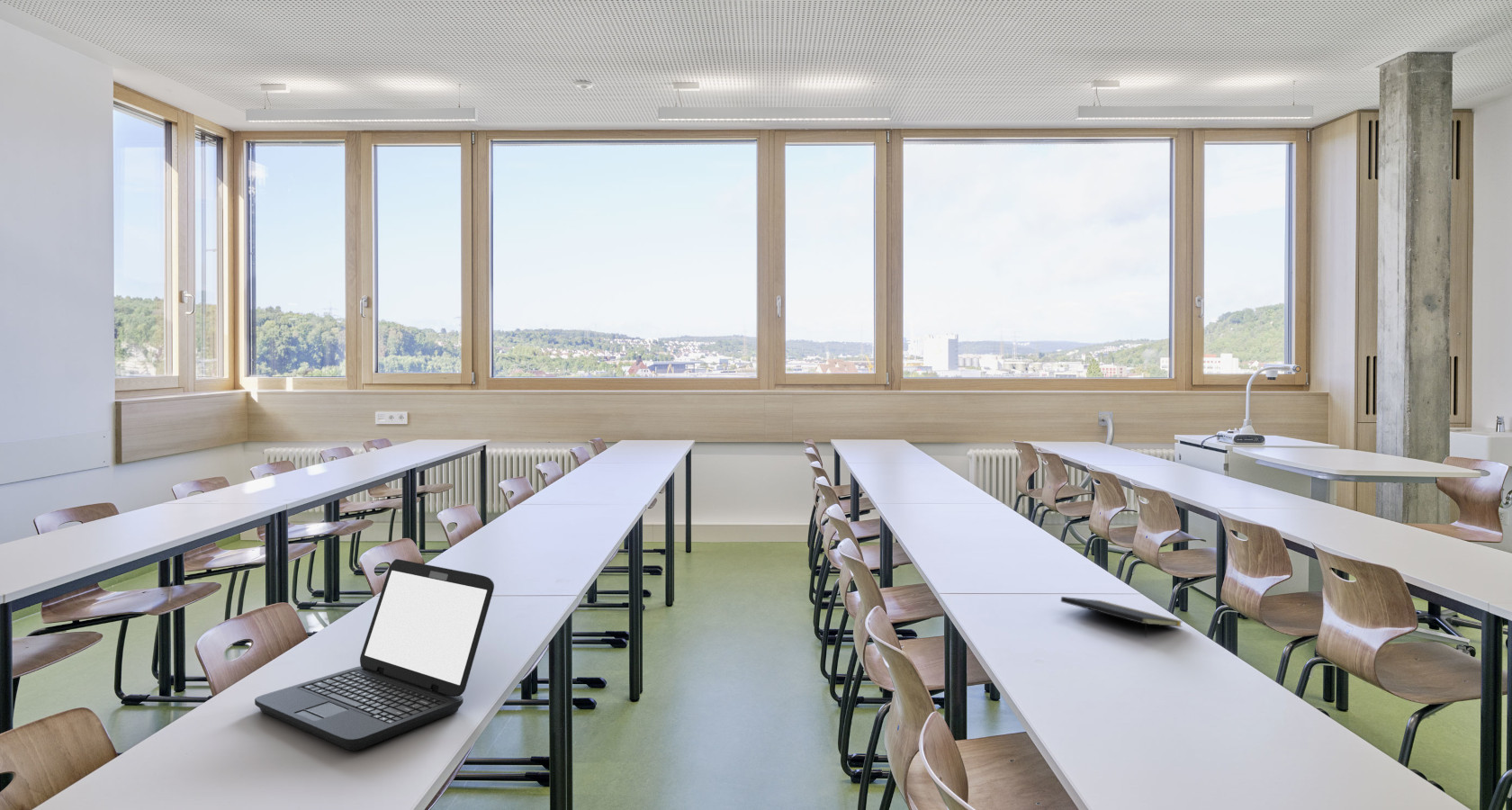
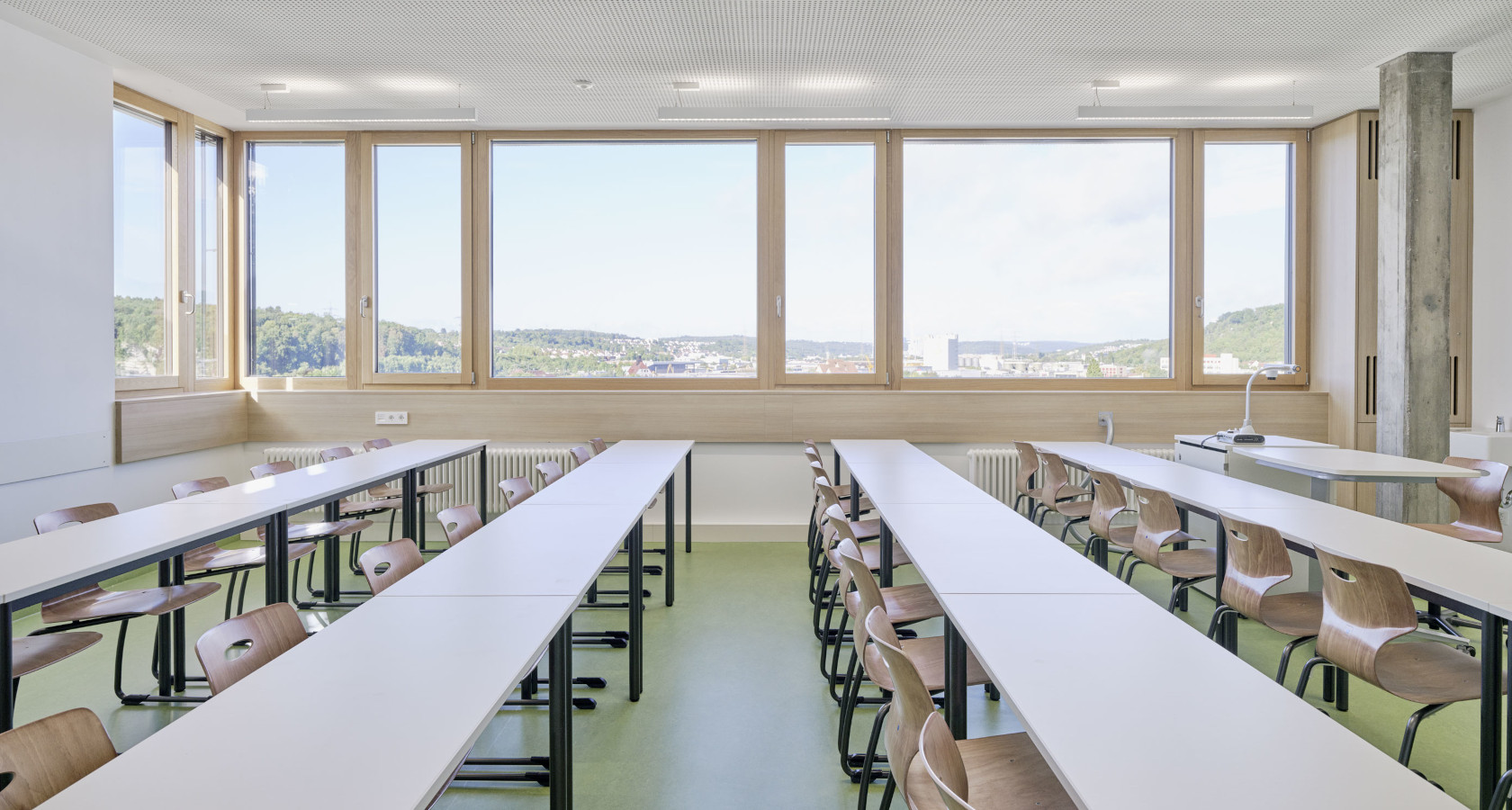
- notepad (1120, 611)
- laptop (375, 642)
